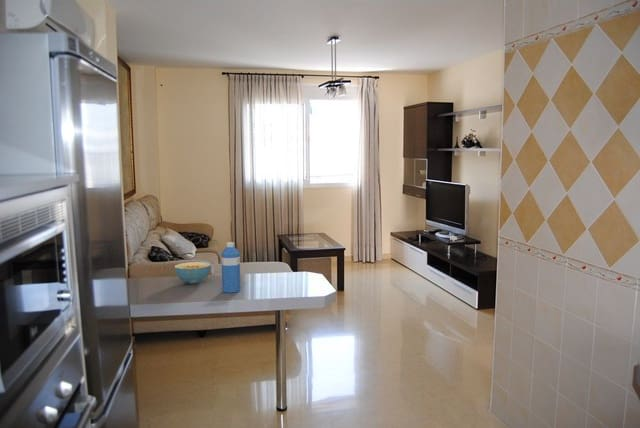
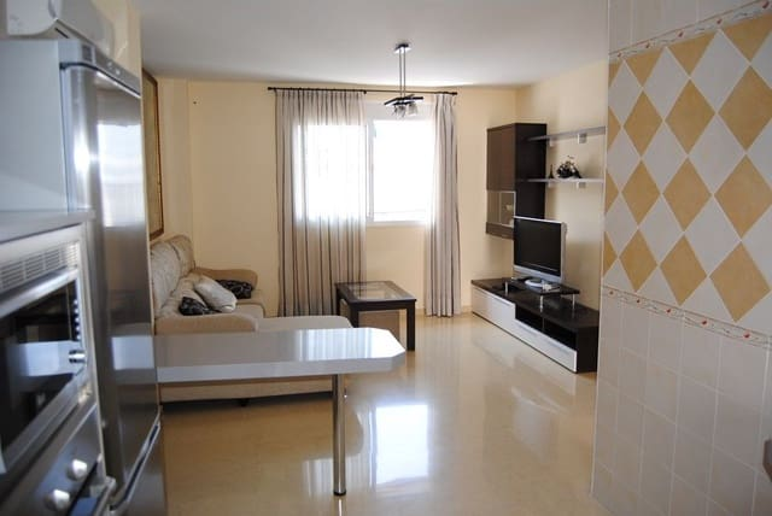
- water bottle (230, 266)
- cereal bowl (193, 273)
